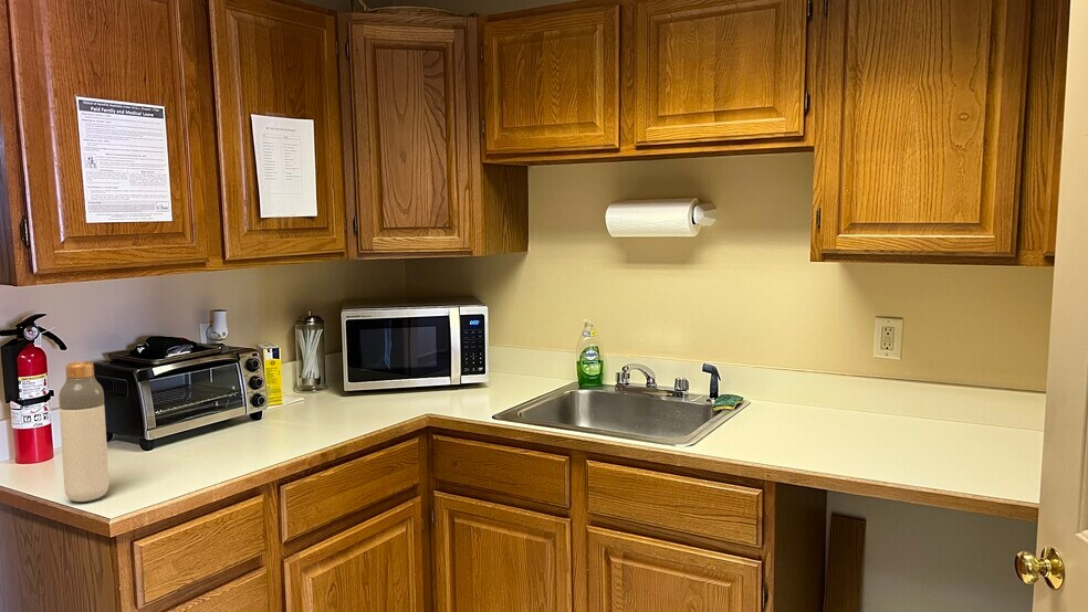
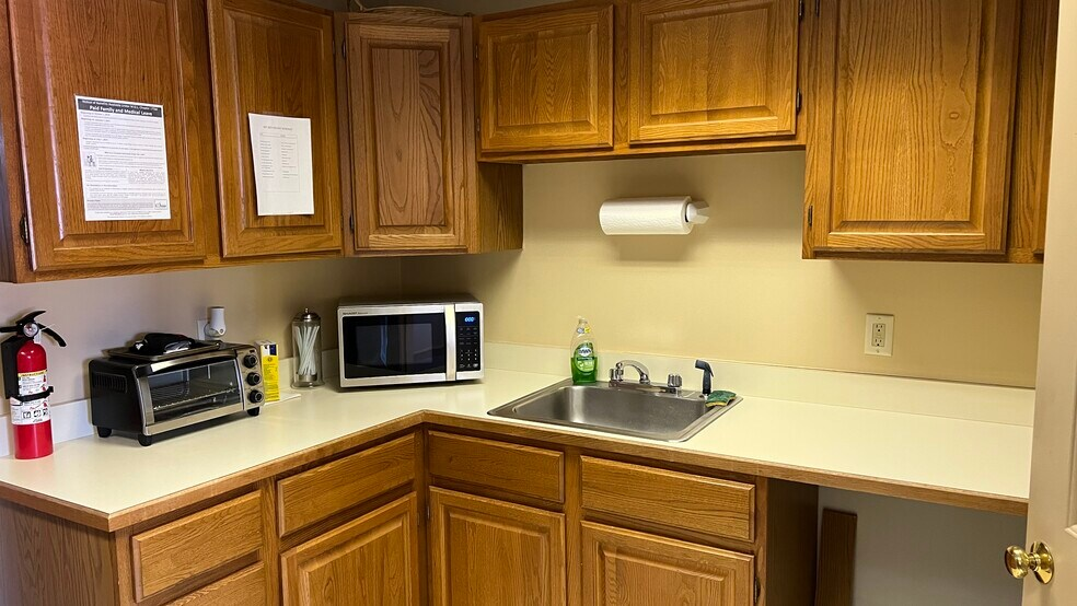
- bottle (83, 431)
